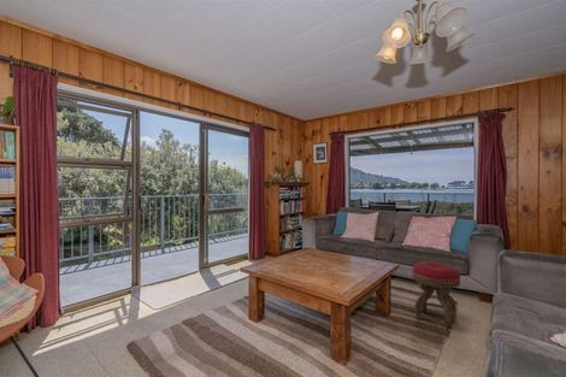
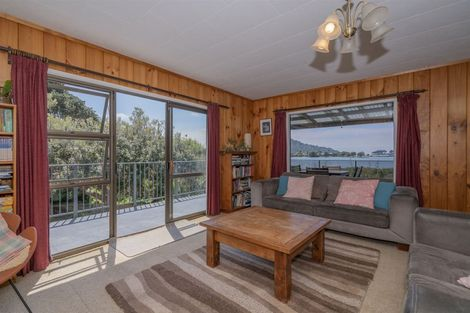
- stool (436, 290)
